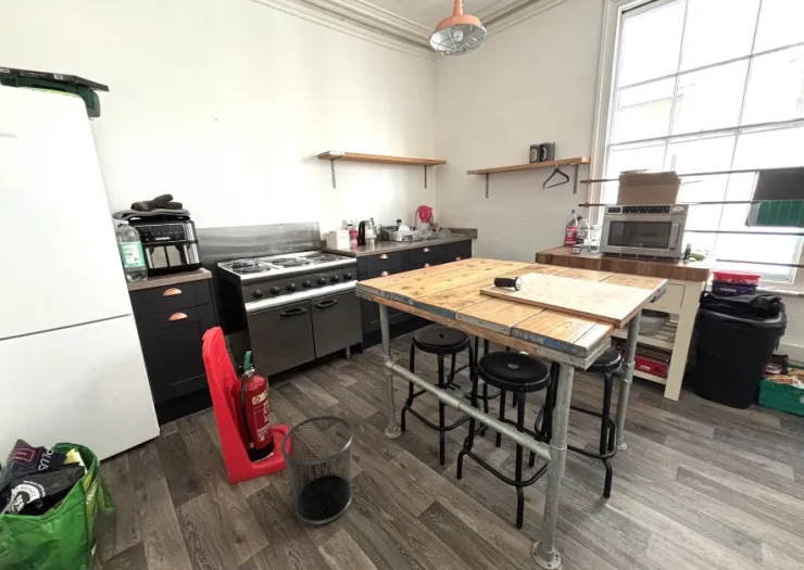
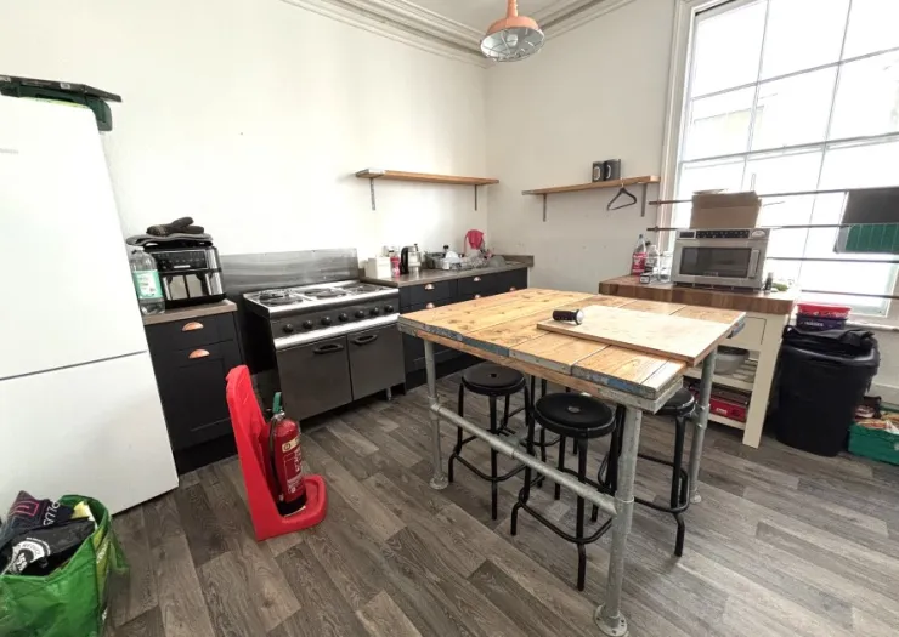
- trash can (321, 467)
